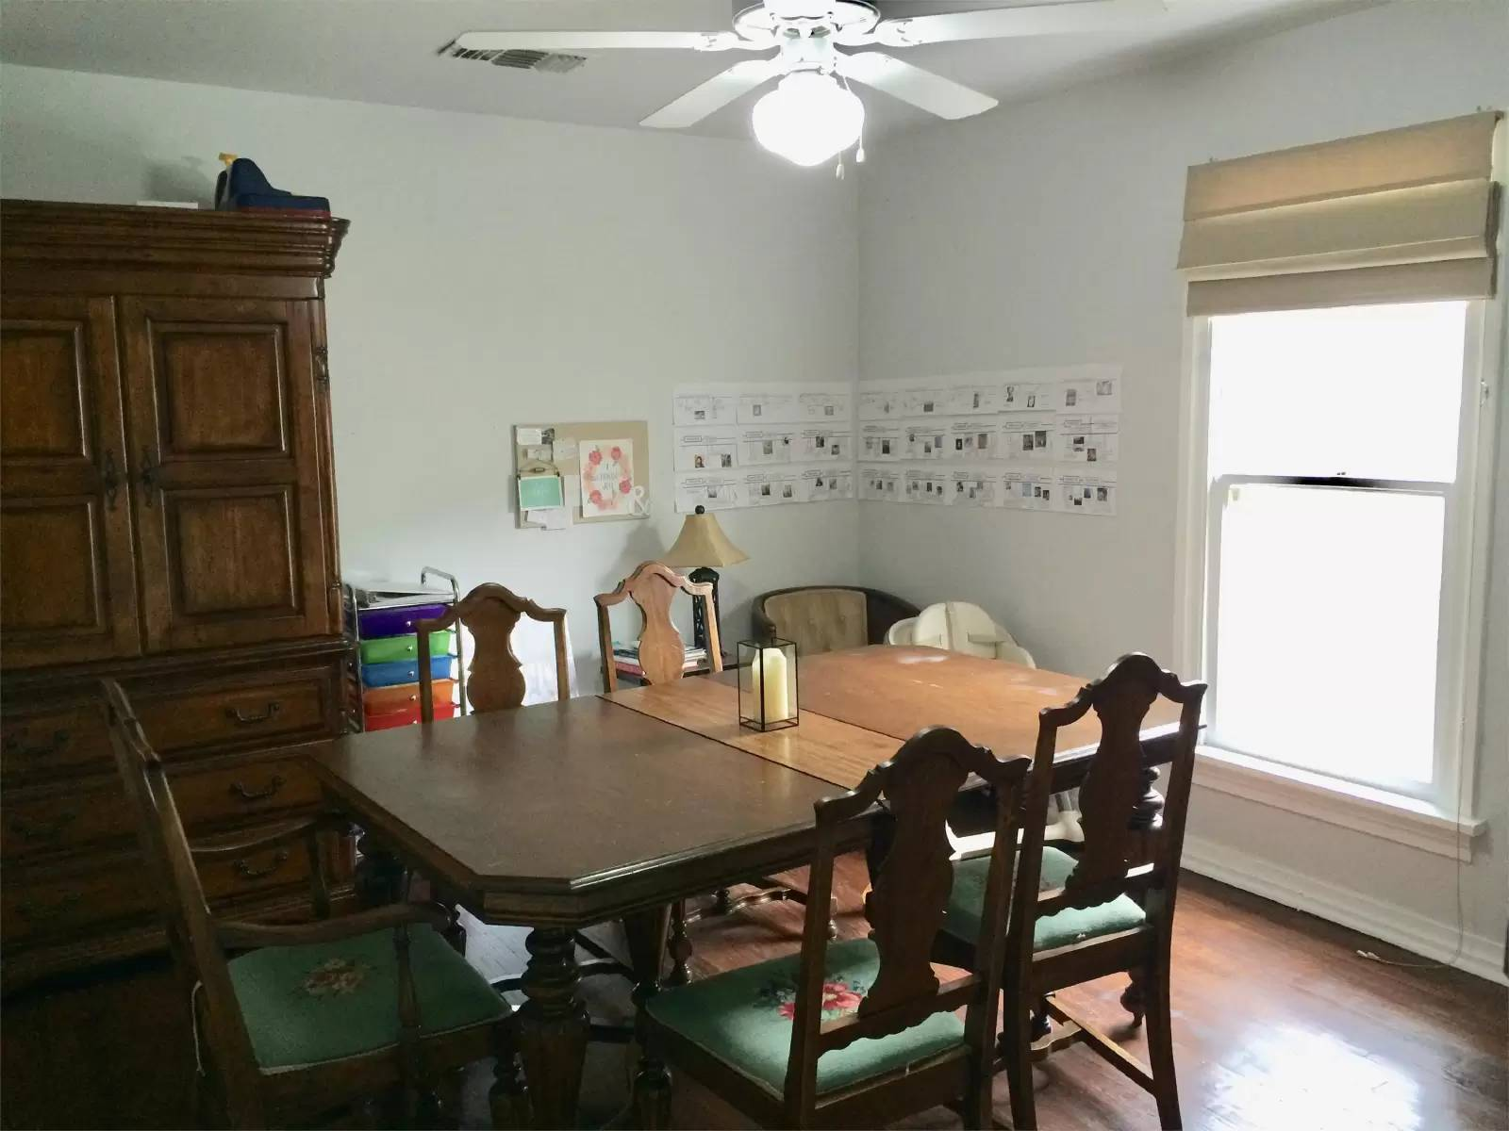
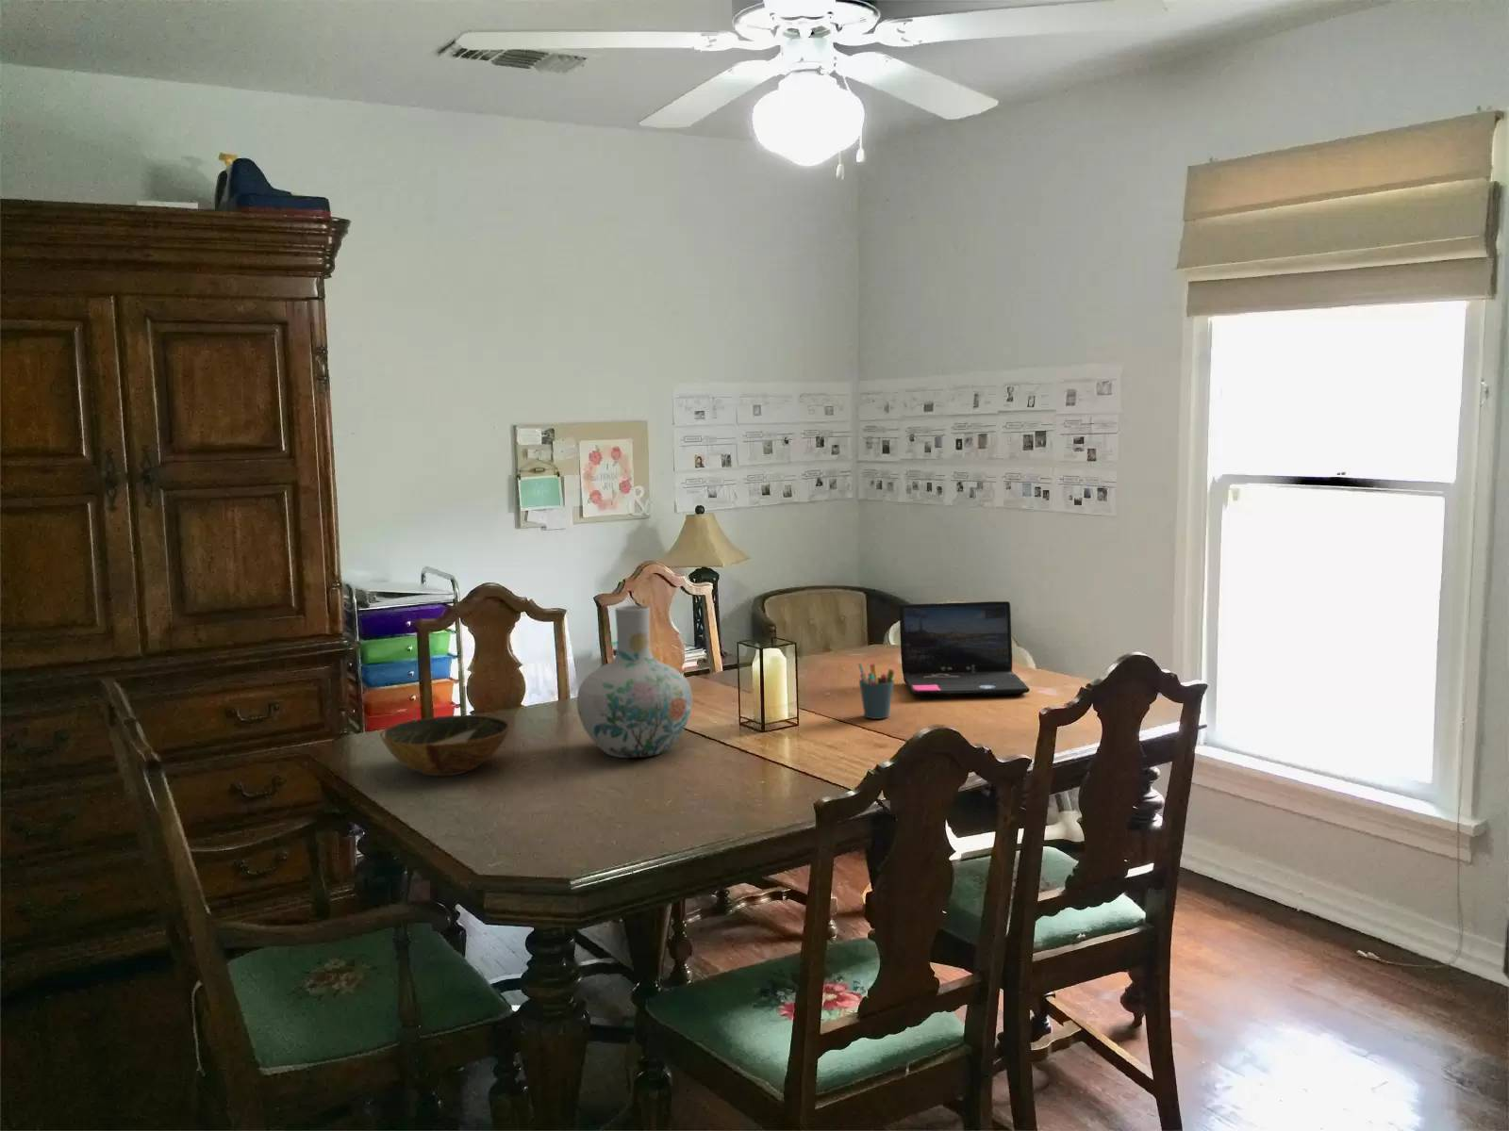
+ pen holder (876, 688)
+ vase (633, 678)
+ bowl (446, 748)
+ laptop (962, 647)
